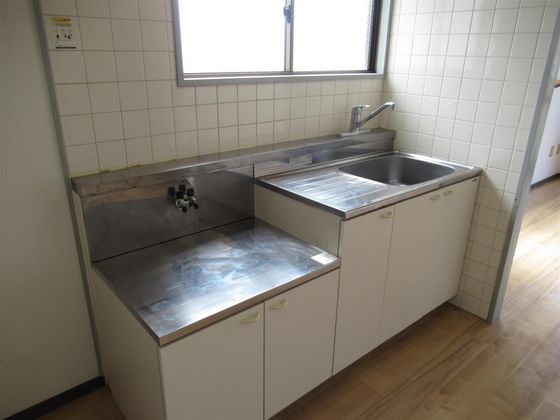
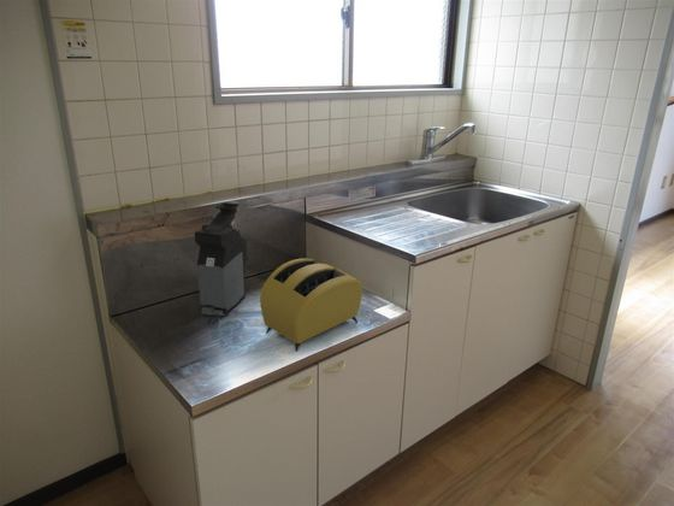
+ coffee maker (223, 258)
+ toaster (313, 298)
